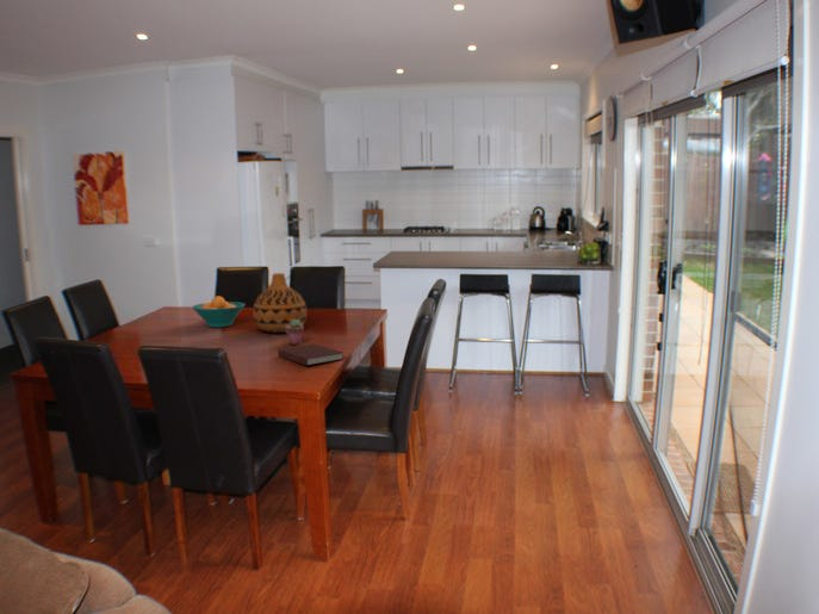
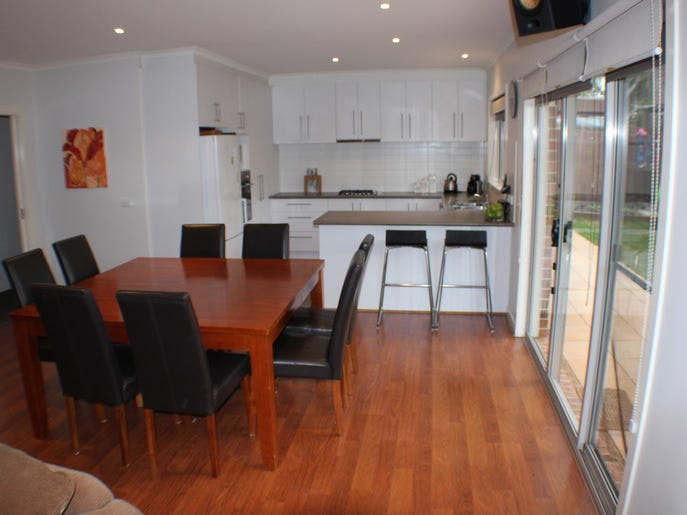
- notebook (310, 354)
- vase (279, 302)
- potted succulent (294, 331)
- fruit bowl (218, 310)
